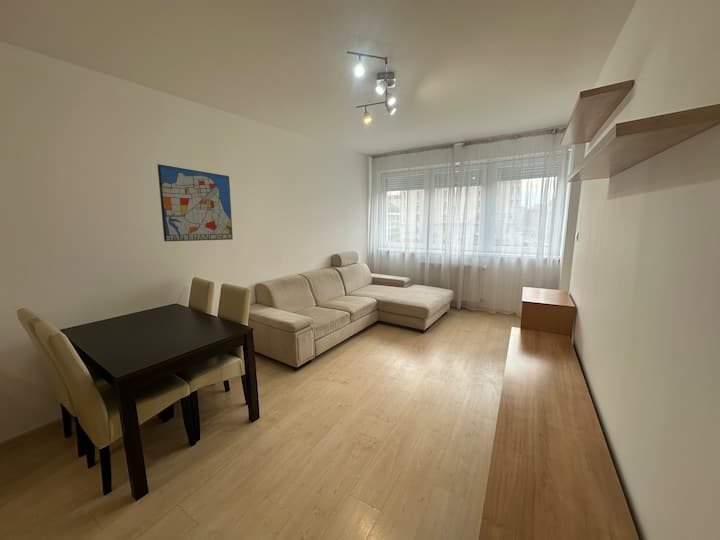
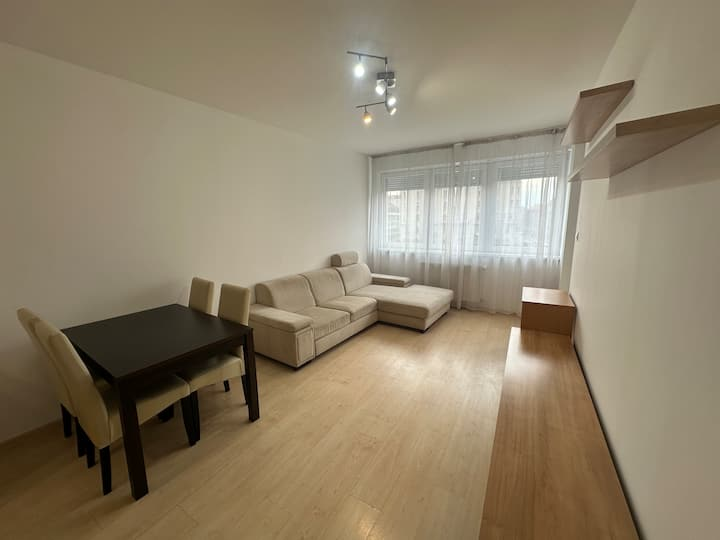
- wall art (199, 206)
